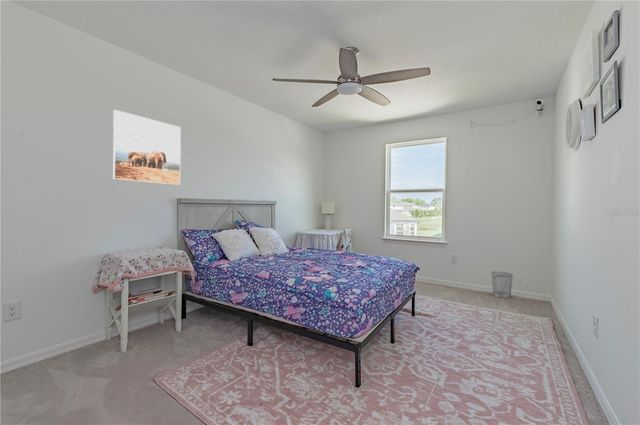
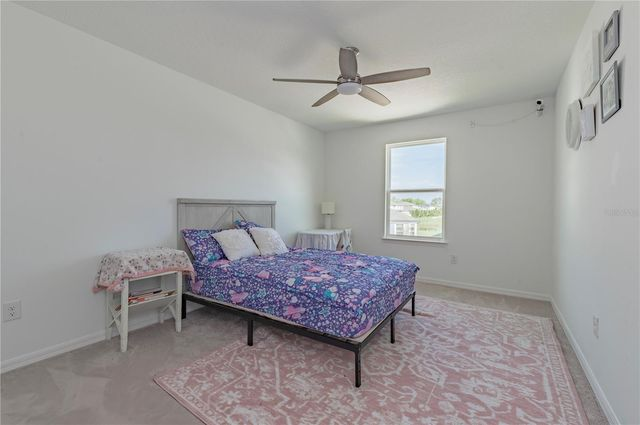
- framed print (149, 150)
- wastebasket (501, 284)
